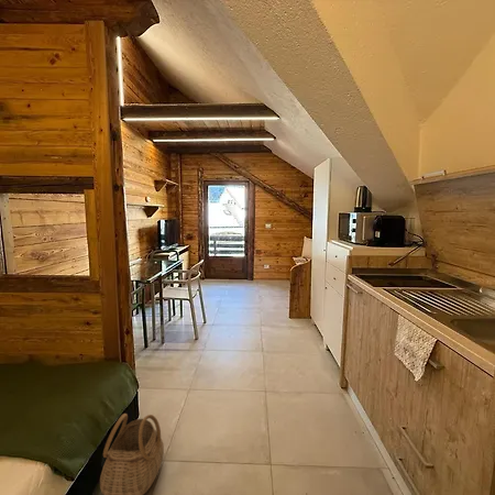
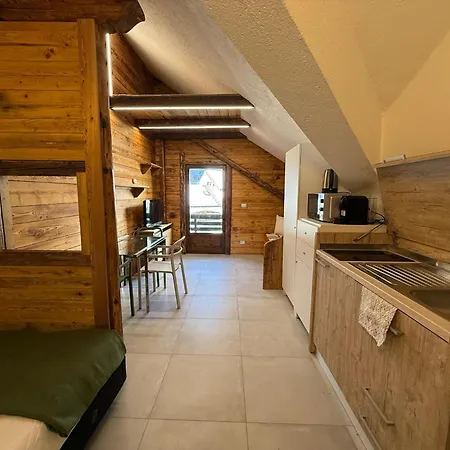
- basket (133, 448)
